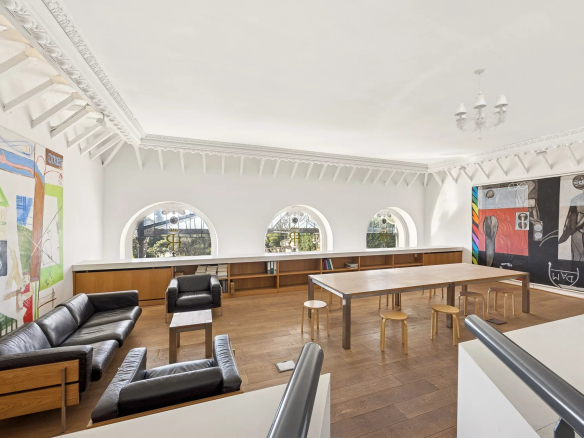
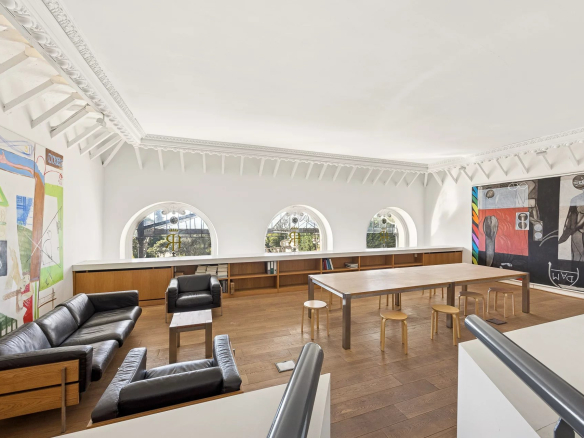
- chandelier (479, 105)
